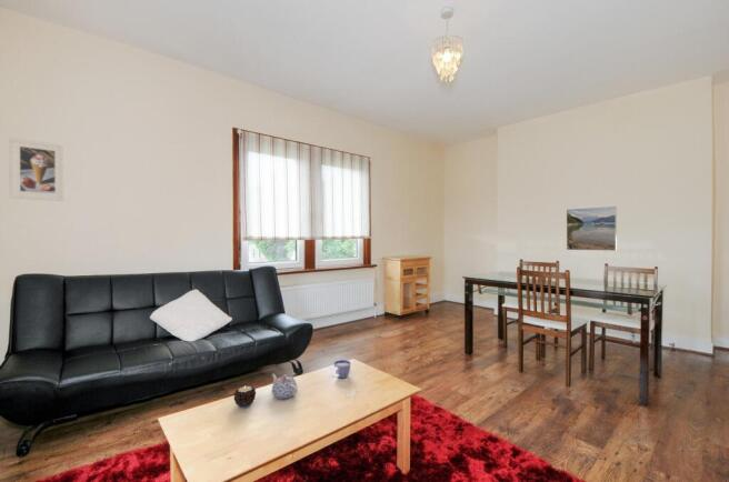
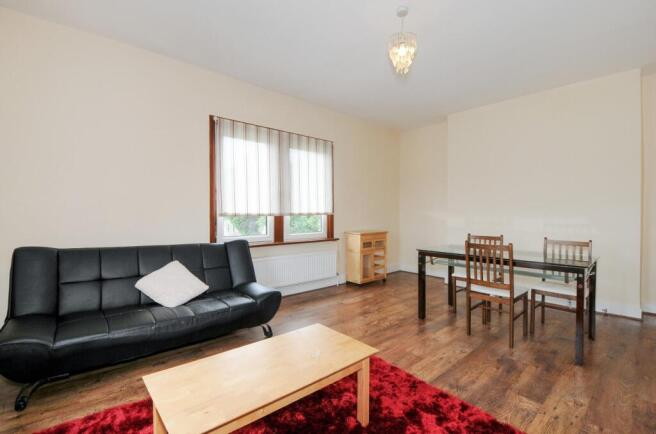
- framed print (590, 229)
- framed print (38, 170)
- candle (244, 395)
- cup (340, 370)
- teapot (283, 384)
